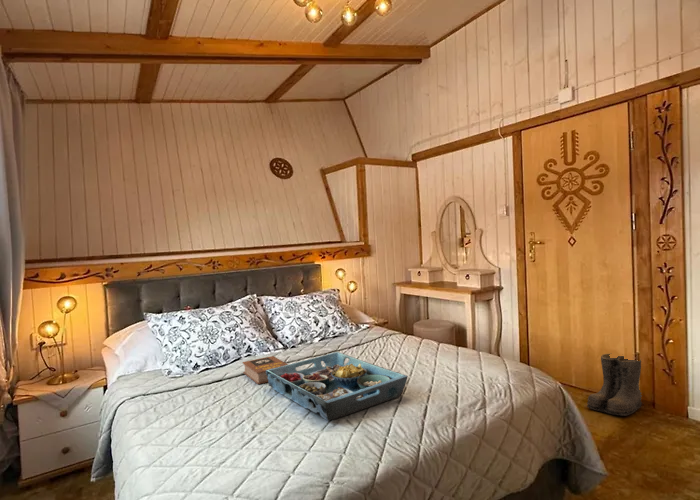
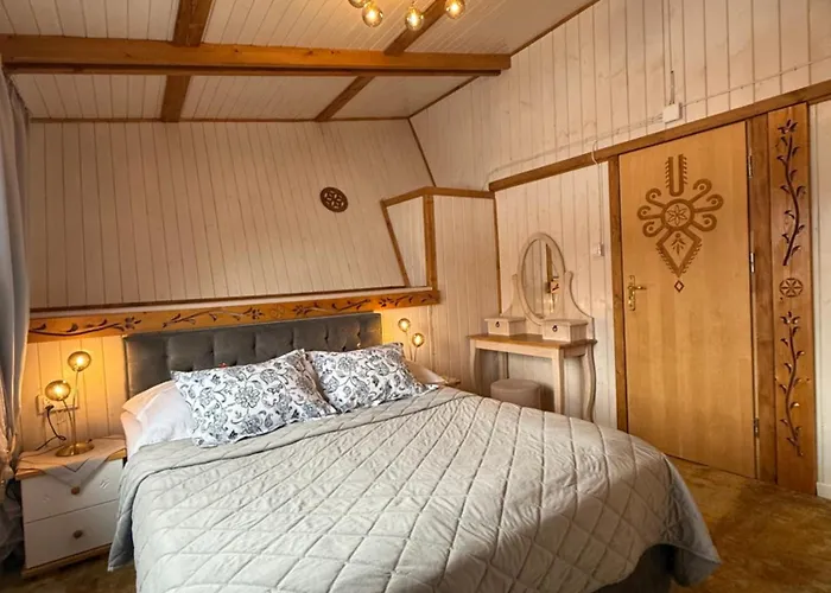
- boots (614, 382)
- book (266, 368)
- serving tray (333, 380)
